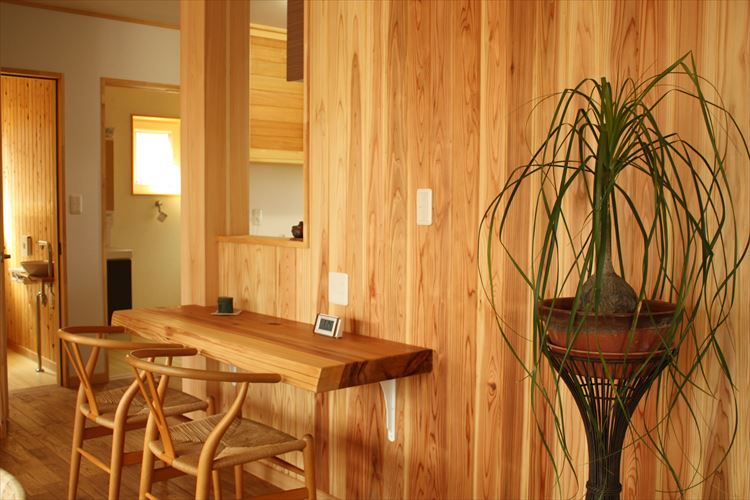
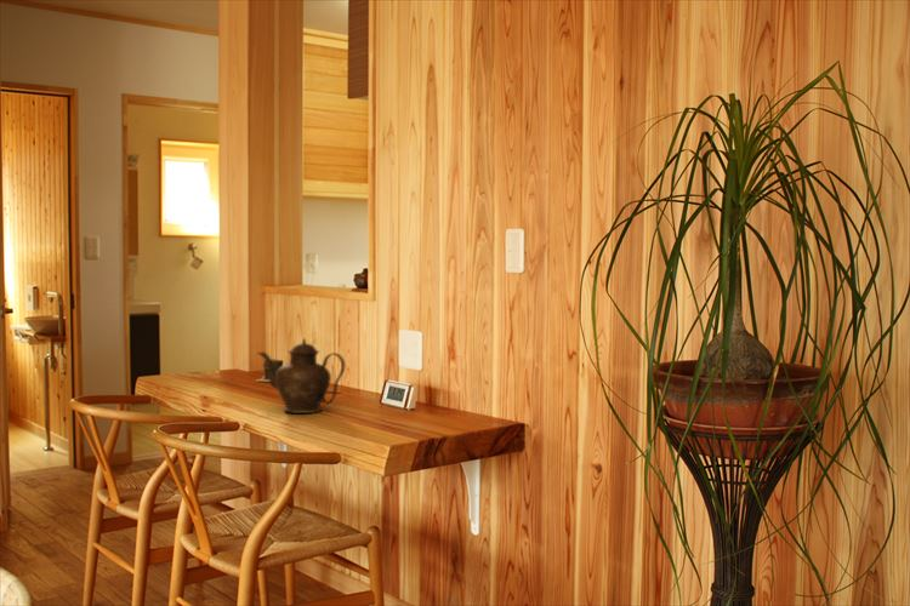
+ teapot (300, 373)
